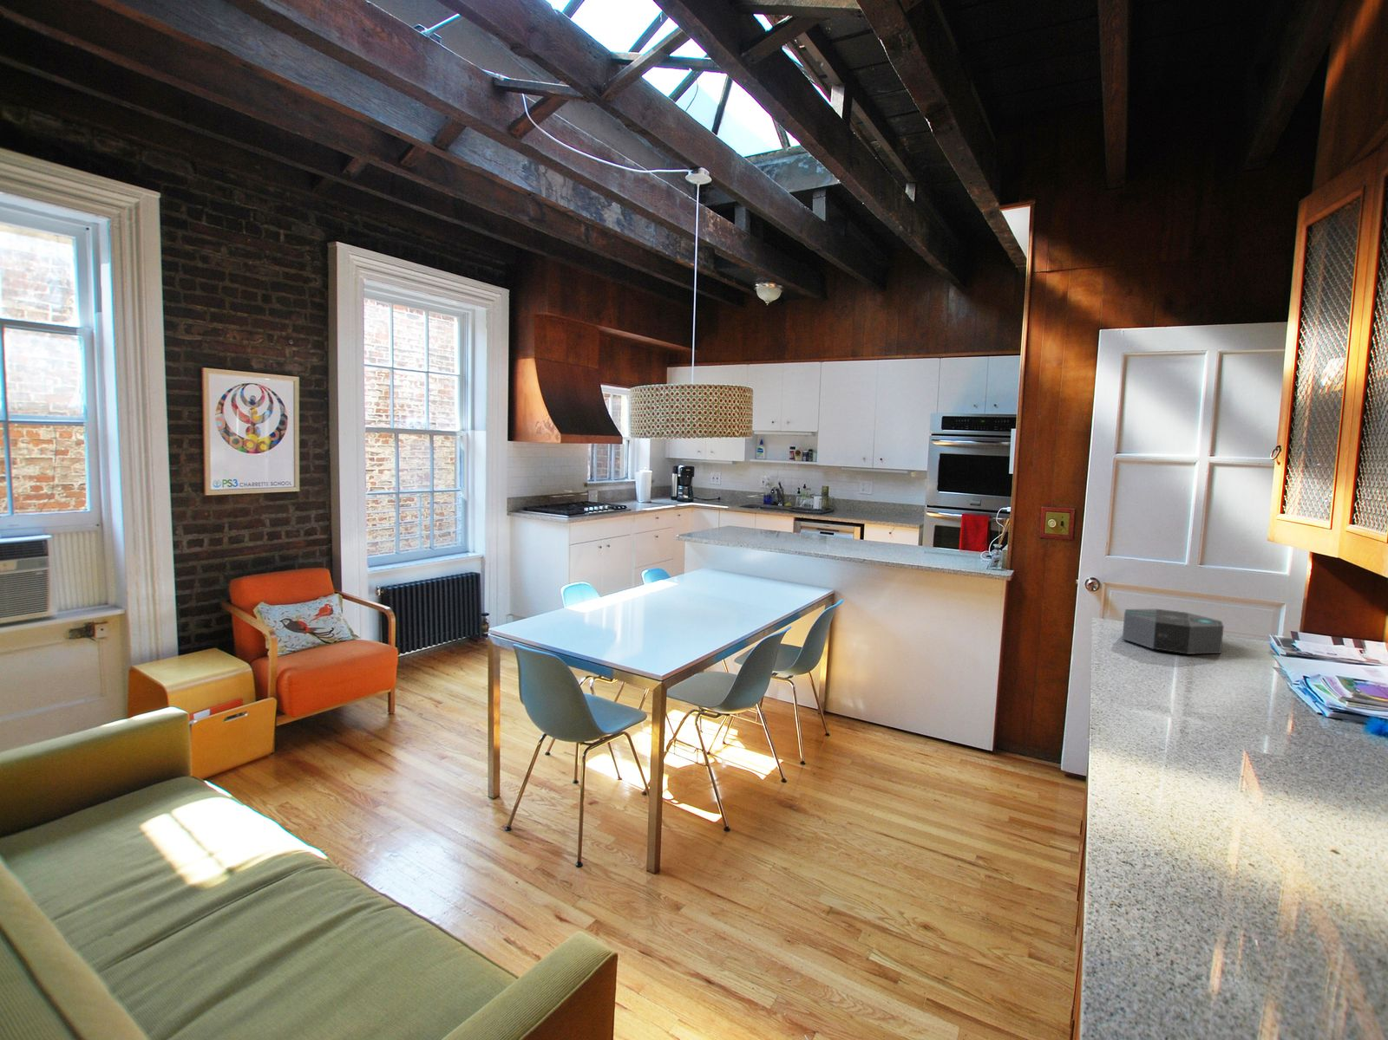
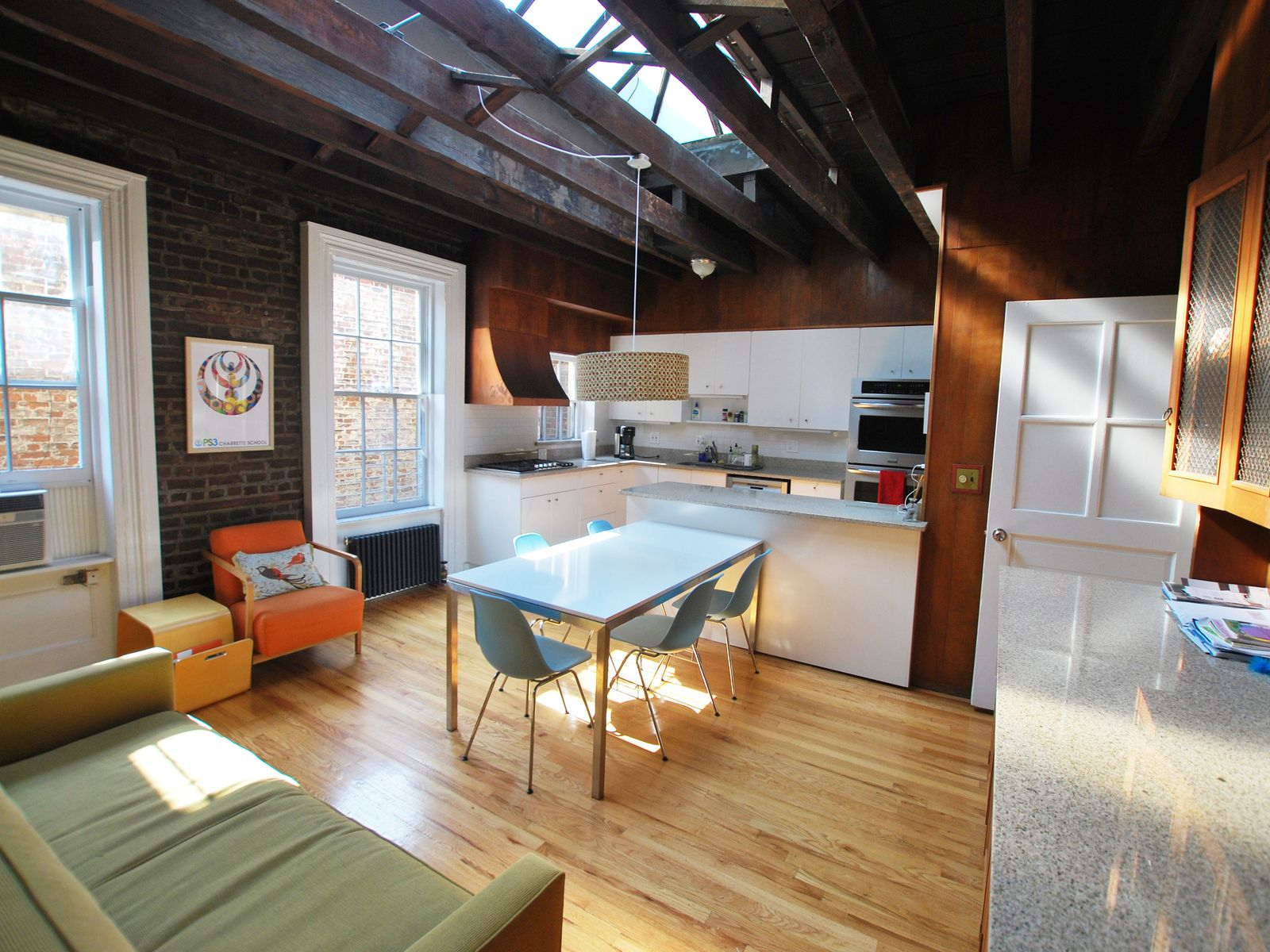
- speaker (1171, 630)
